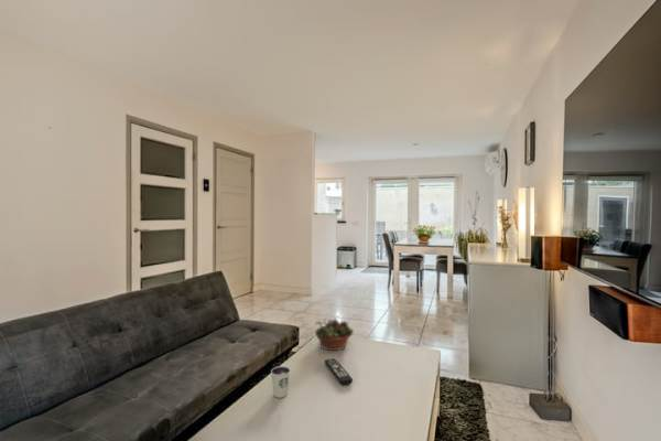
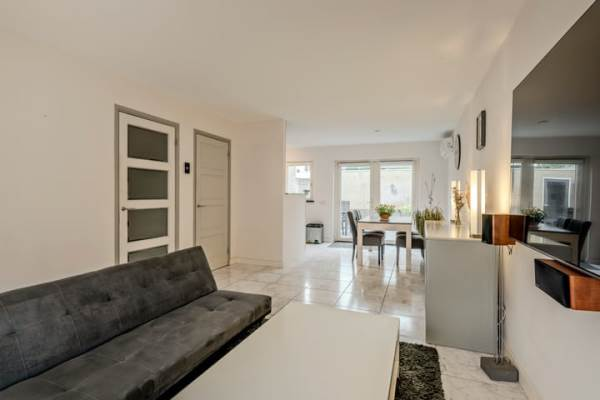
- succulent planter (332, 331)
- remote control (337, 370)
- dixie cup (280, 381)
